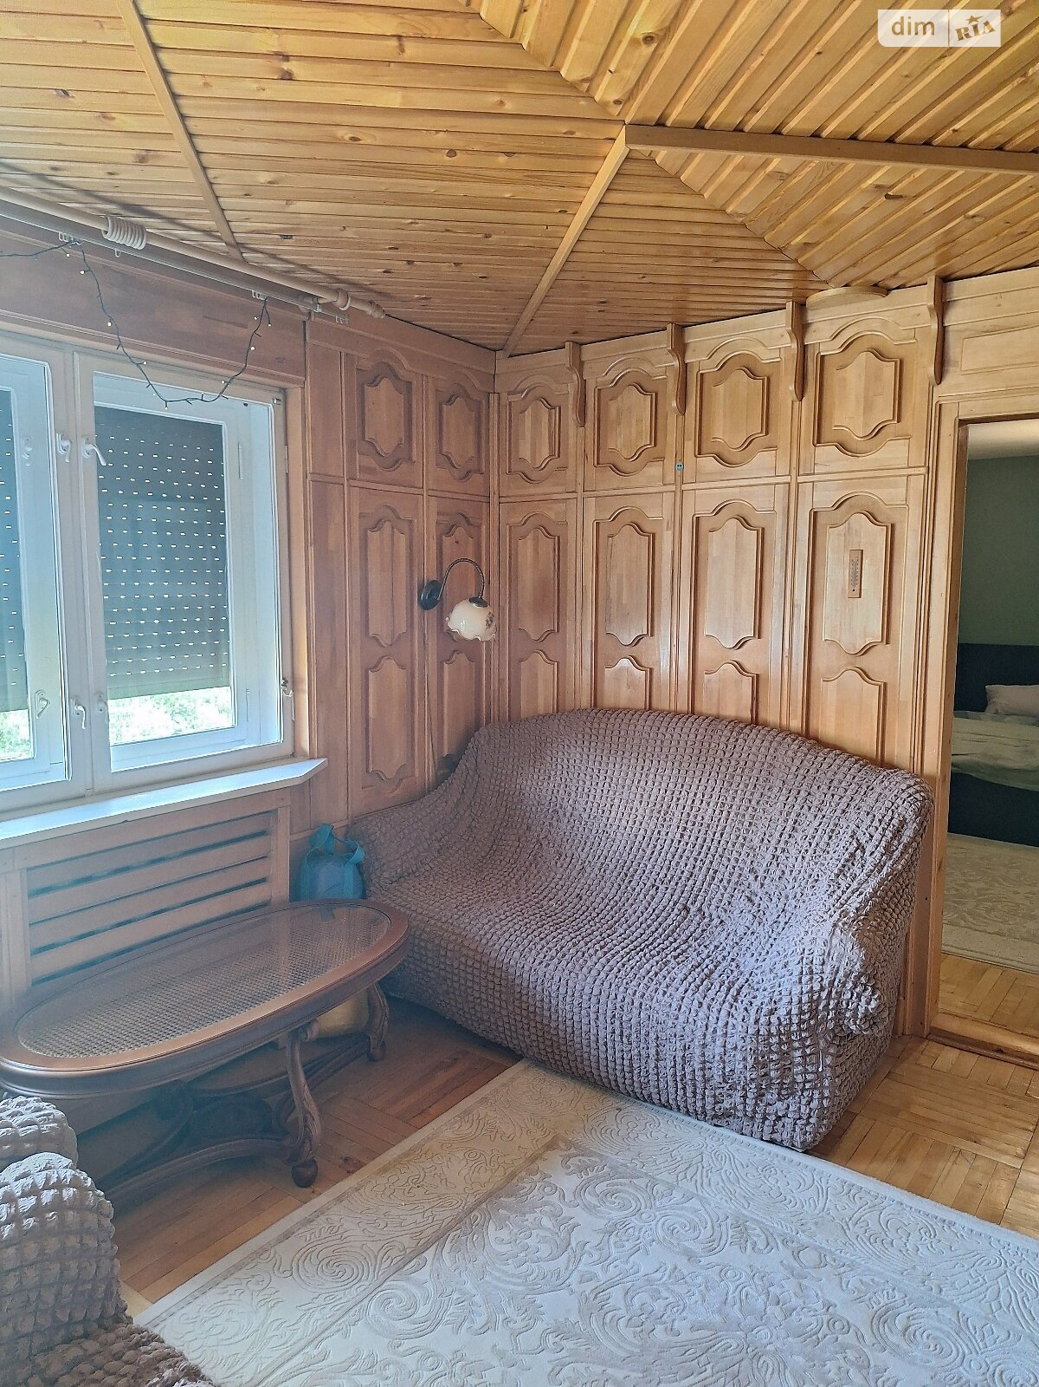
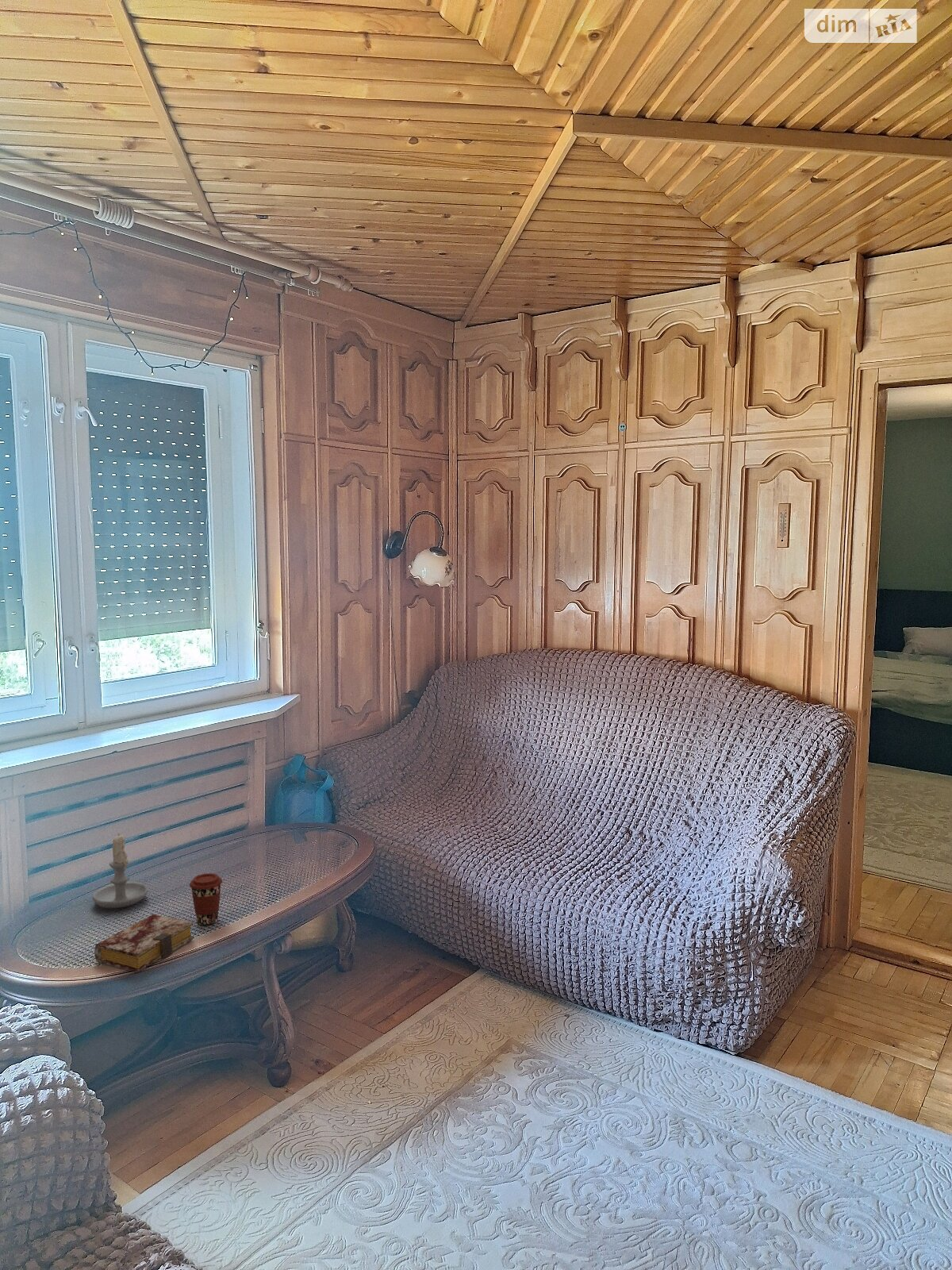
+ candle (119, 868)
+ book (145, 941)
+ coffee cup (206, 899)
